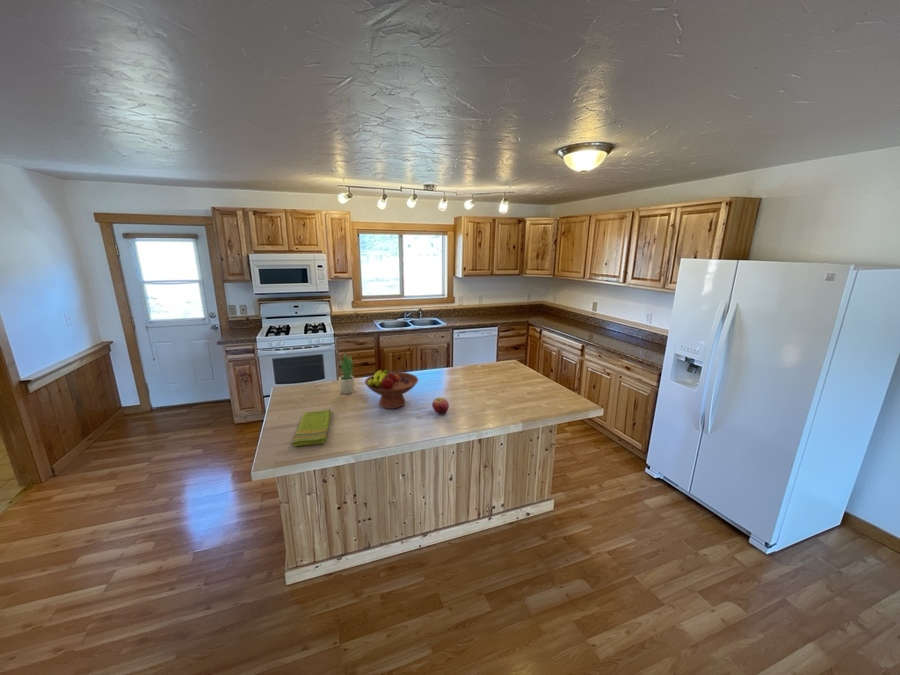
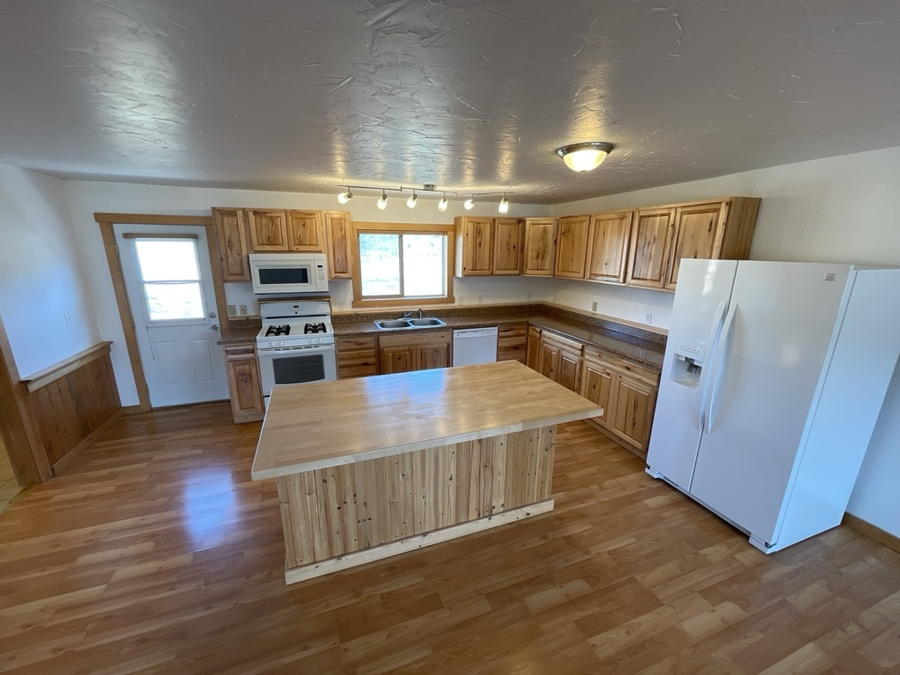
- dish towel (313, 425)
- apple (440, 405)
- fruit bowl (392, 387)
- potted plant (347, 371)
